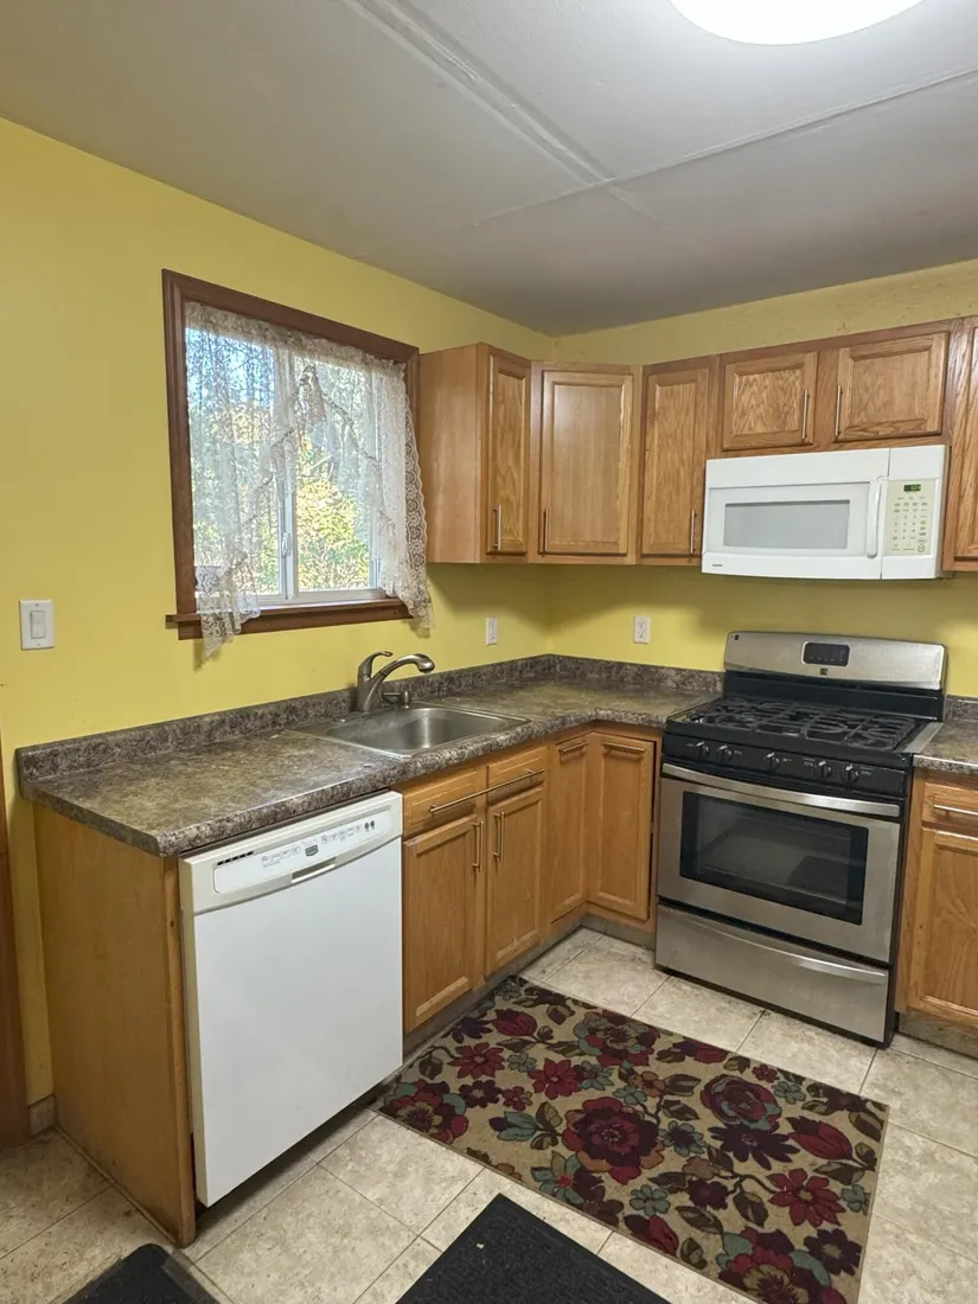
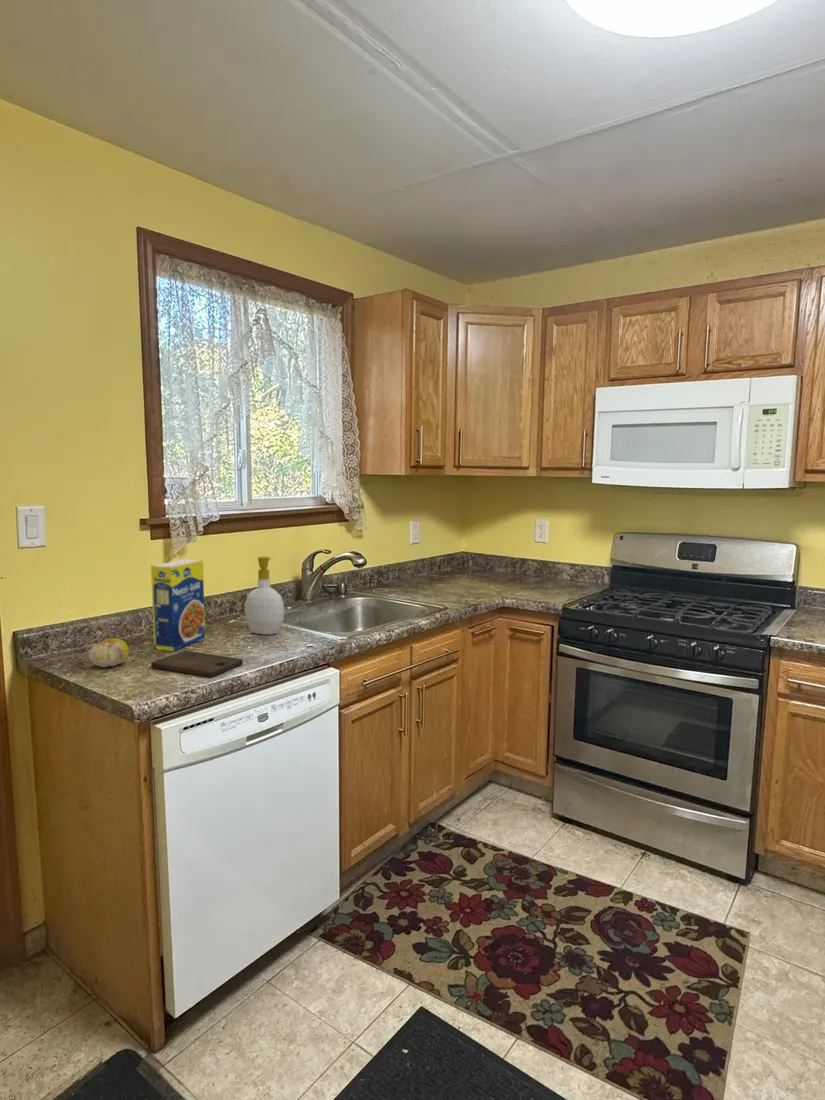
+ cutting board (197, 663)
+ soap bottle (264, 594)
+ legume (179, 603)
+ fruit (108, 652)
